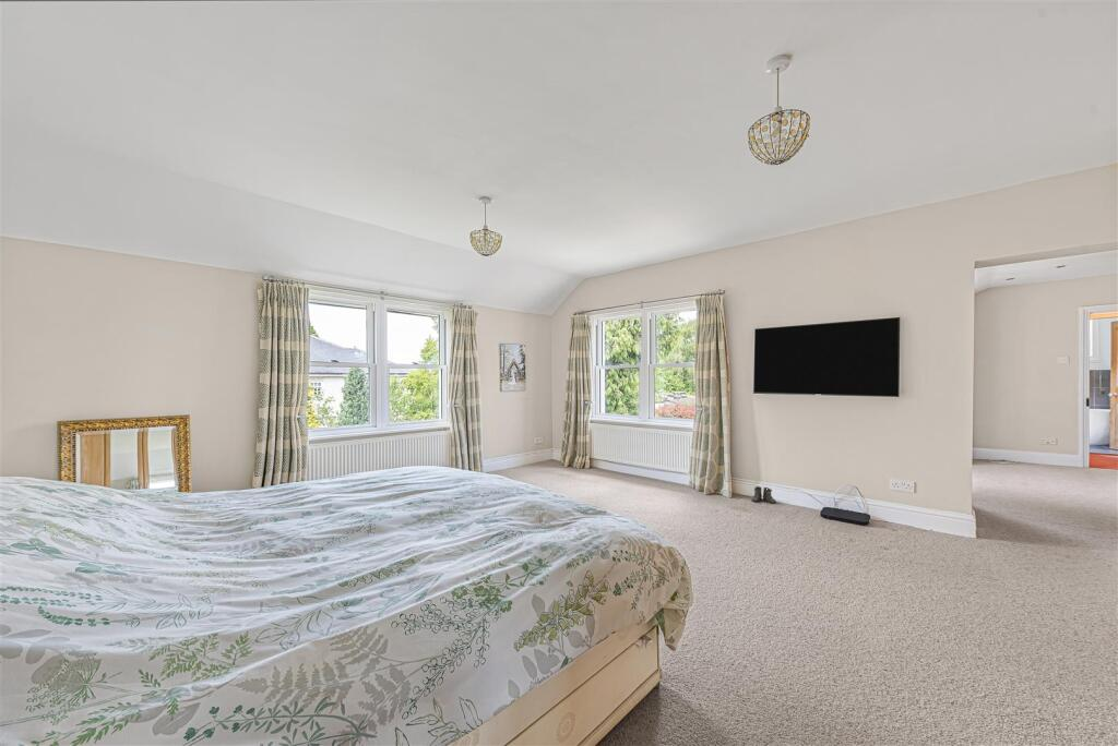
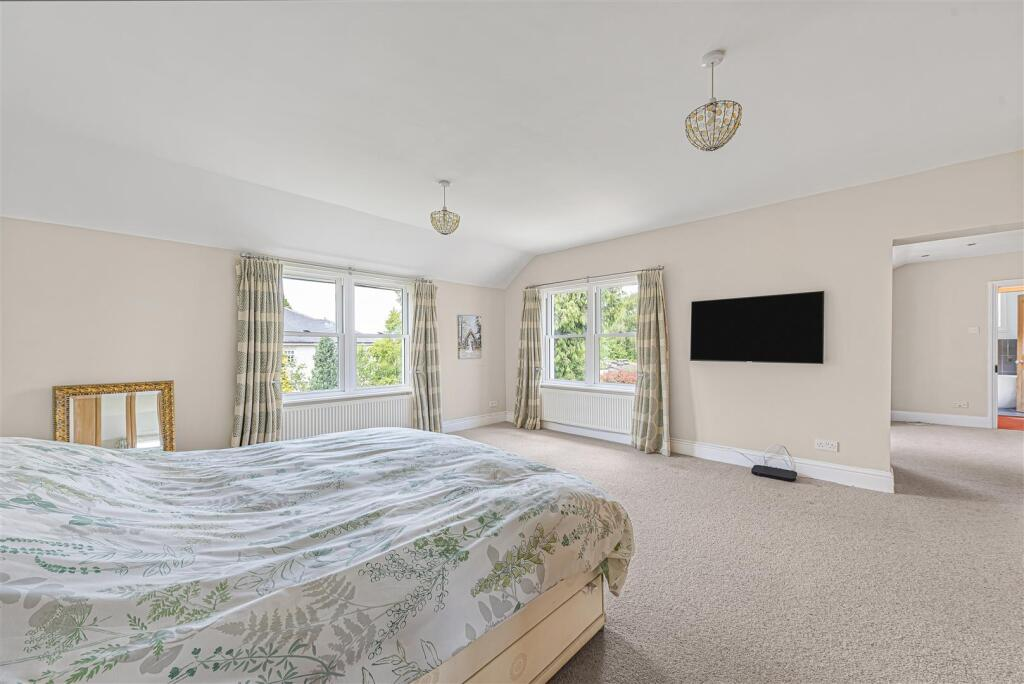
- boots (761, 494)
